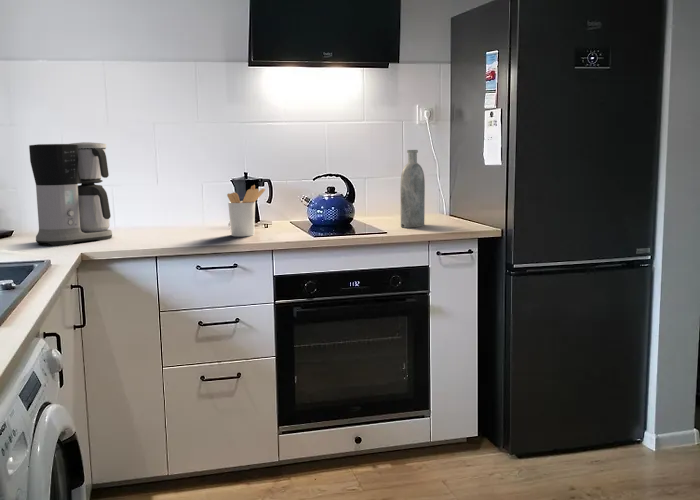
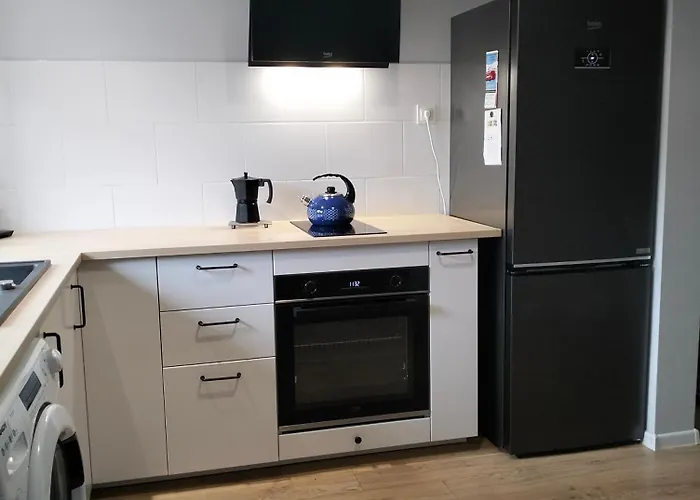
- coffee maker (75, 192)
- utensil holder (246, 210)
- bottle (412, 188)
